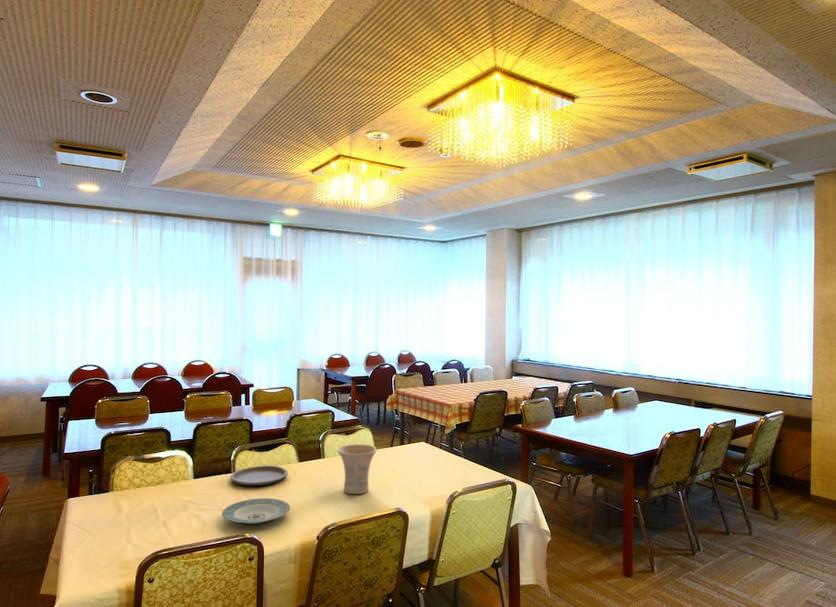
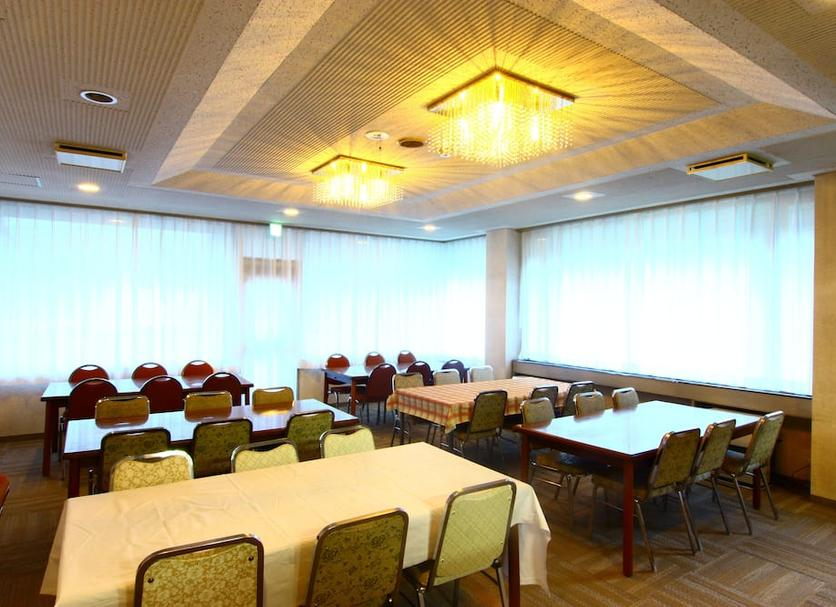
- plate (259, 475)
- plate (256, 513)
- vase (356, 469)
